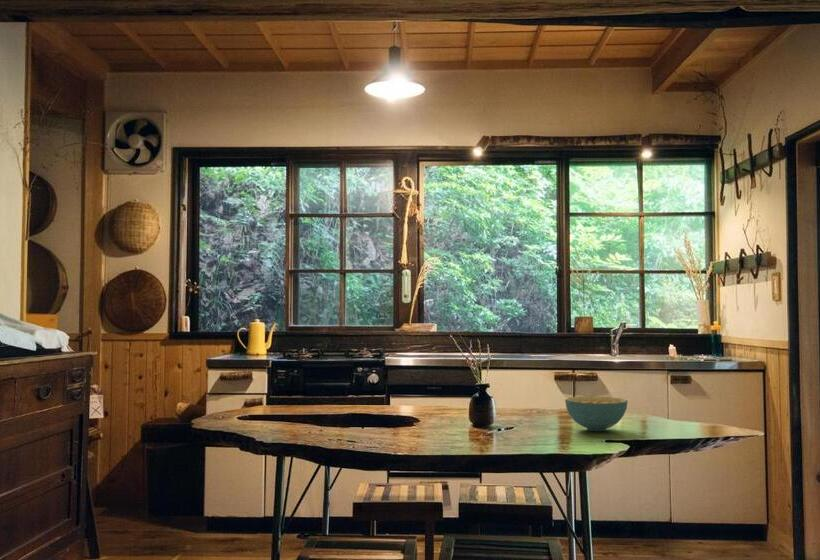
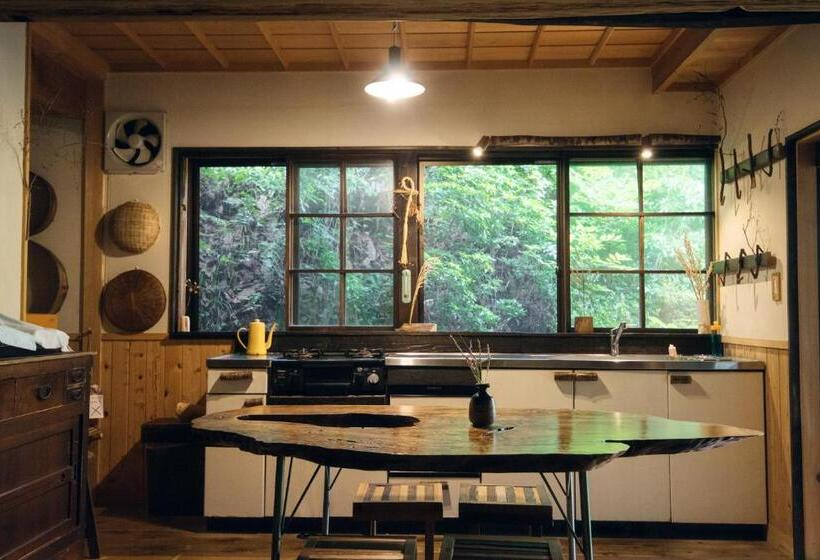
- cereal bowl (596, 414)
